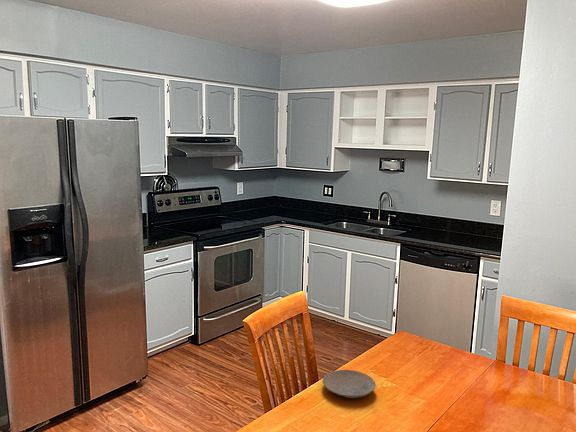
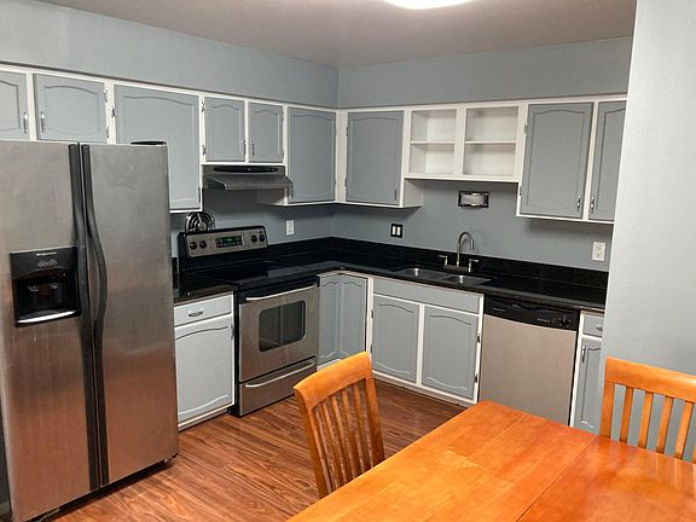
- plate (348, 385)
